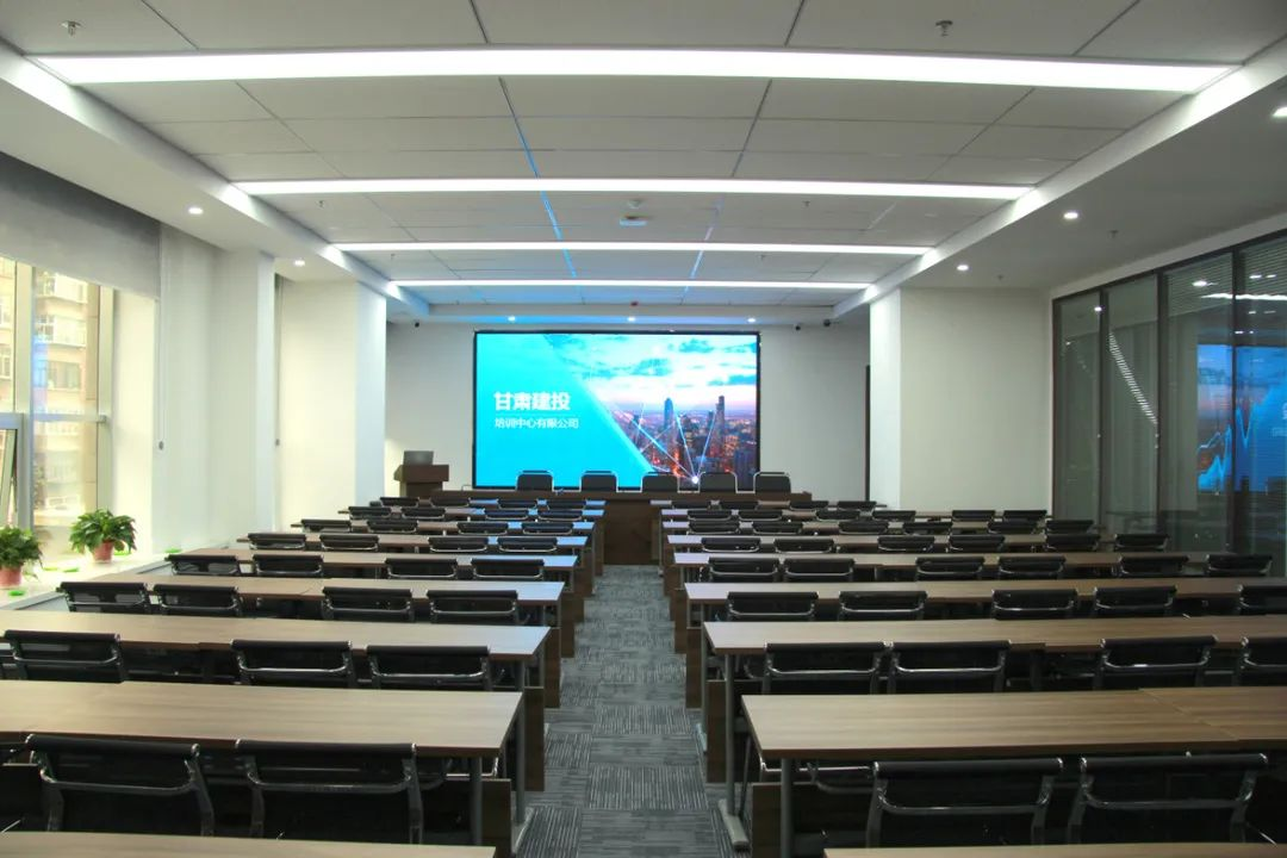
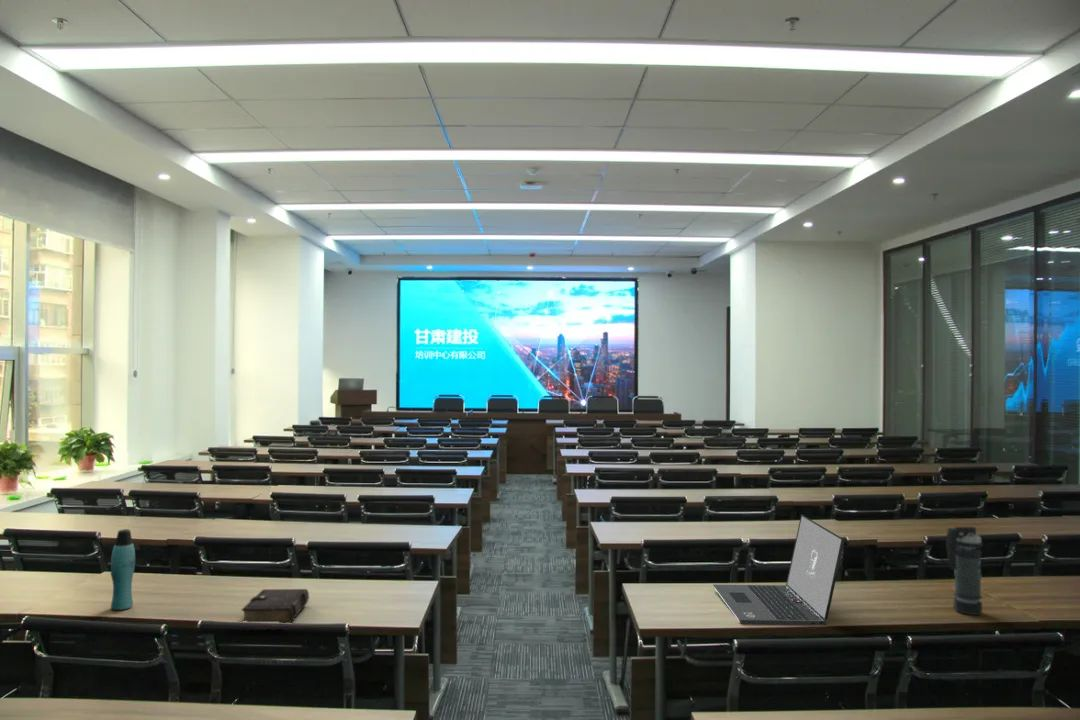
+ bottle (123, 568)
+ laptop (789, 569)
+ book (279, 602)
+ smoke grenade (963, 569)
